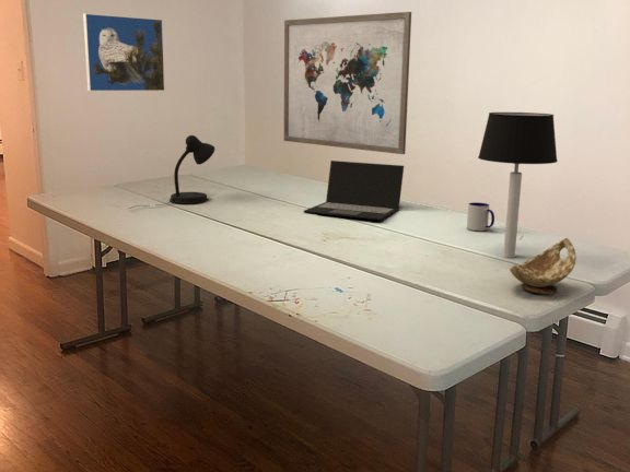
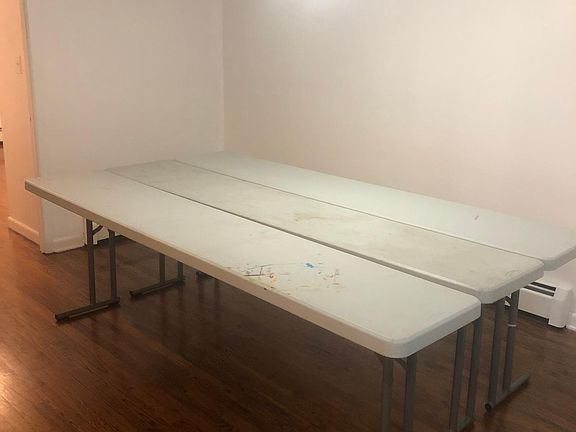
- decorative bowl (541, 266)
- mug (481, 216)
- laptop (354, 188)
- wall art (340, 83)
- desk lamp (174, 173)
- table lamp (514, 187)
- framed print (126, 54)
